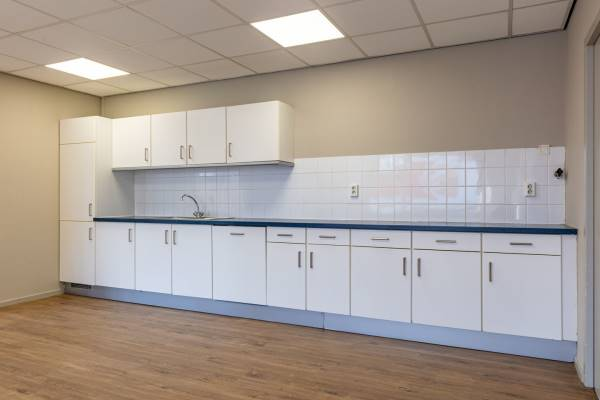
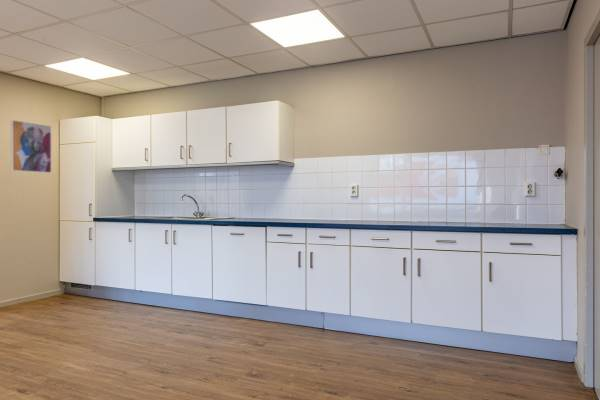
+ wall art (31, 147)
